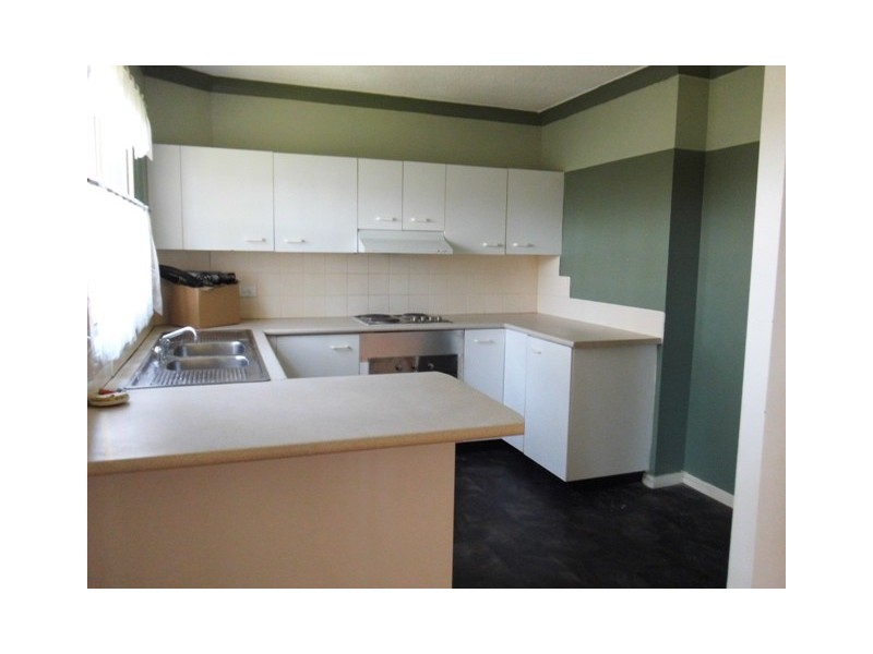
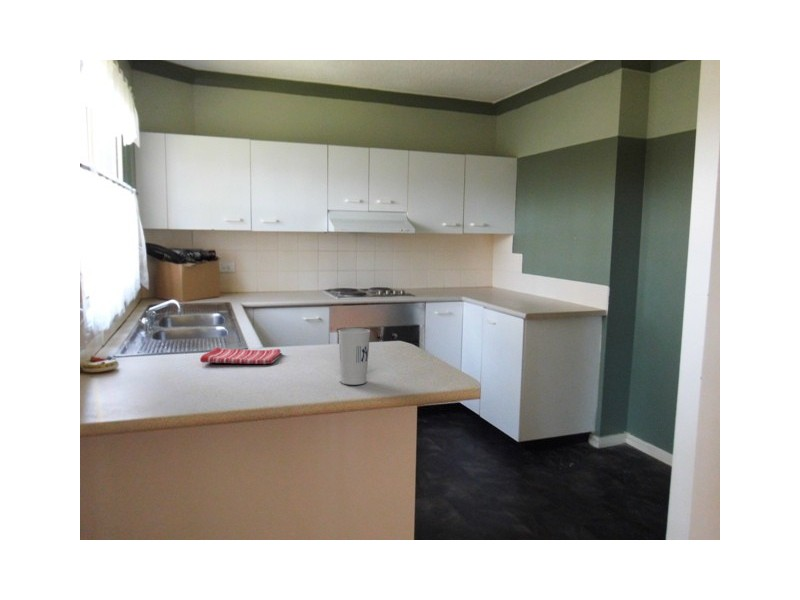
+ cup (353, 356)
+ dish towel (242, 355)
